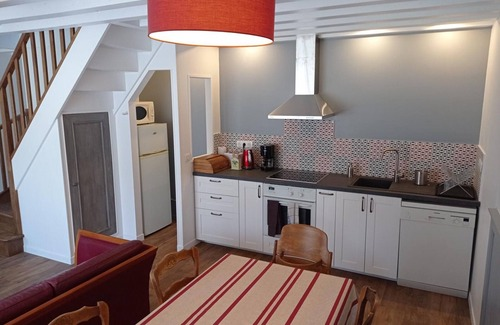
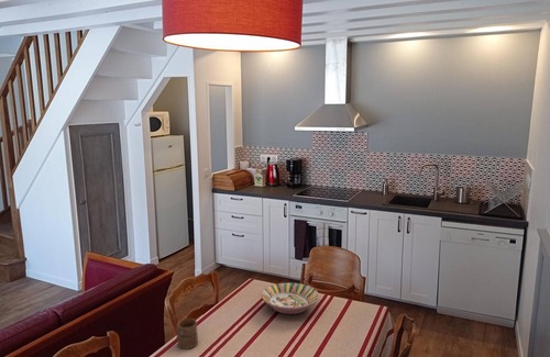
+ cup (187, 333)
+ serving bowl (289, 301)
